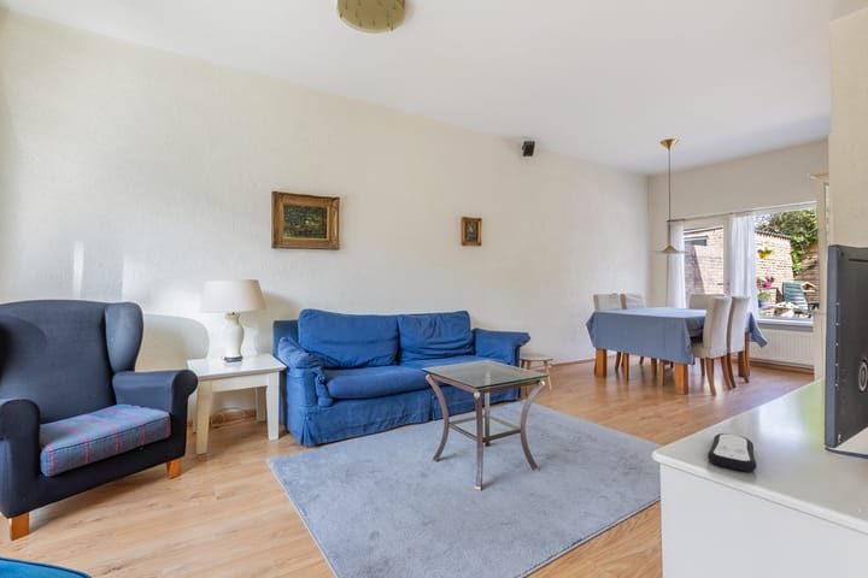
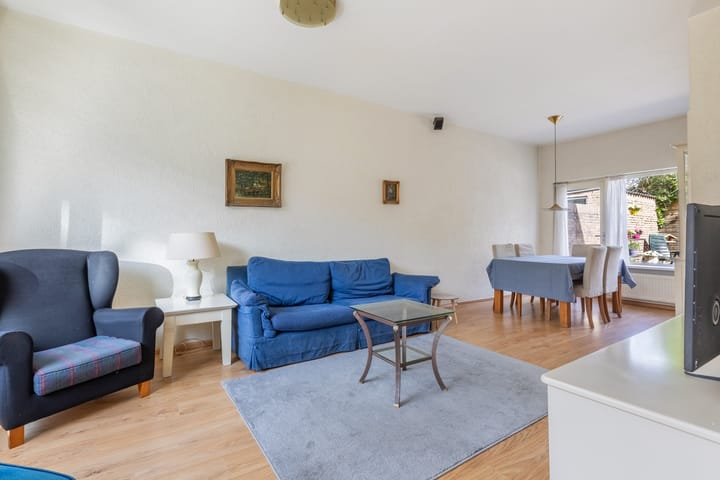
- remote control (732, 449)
